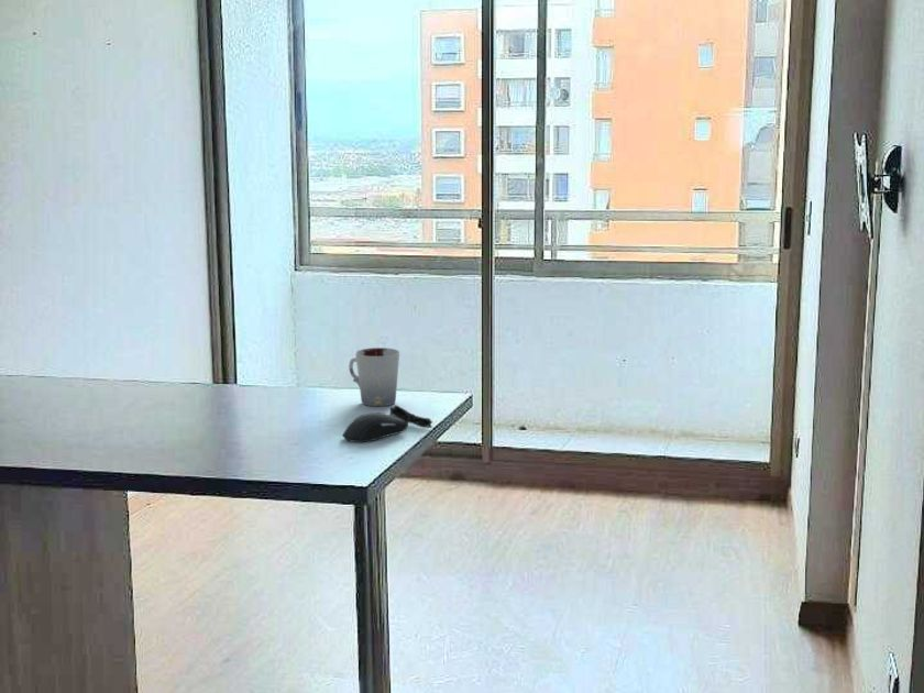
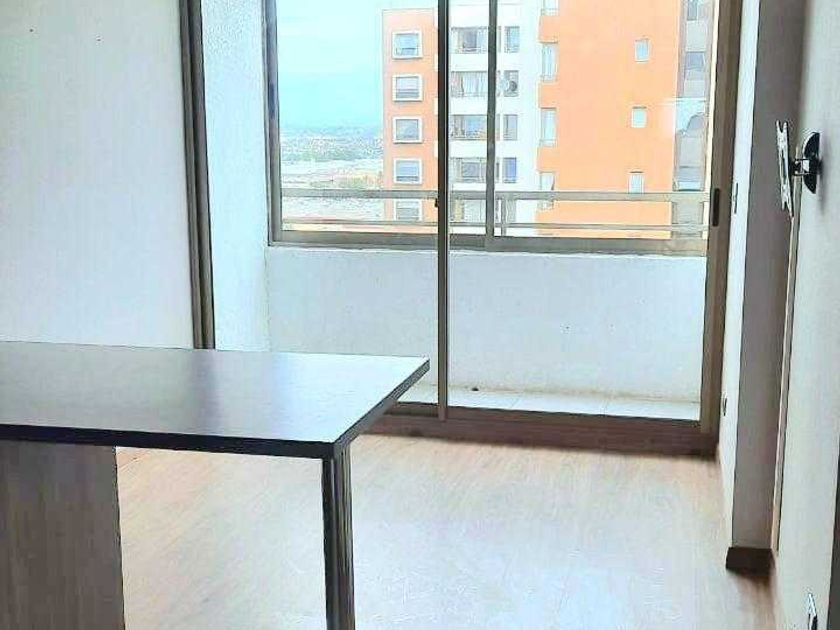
- cup (371, 376)
- computer mouse (377, 418)
